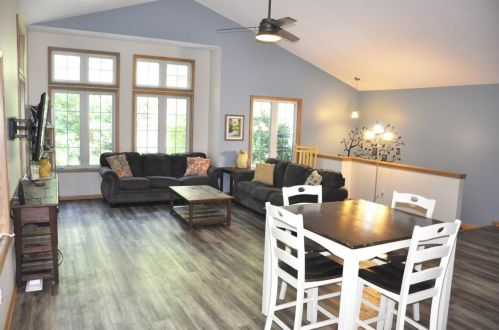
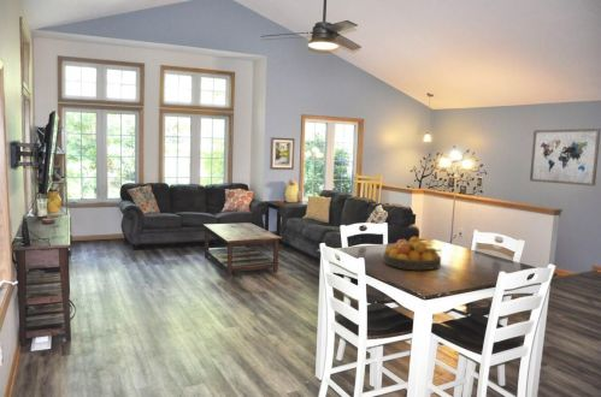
+ wall art (562, 156)
+ fruit bowl (412, 250)
